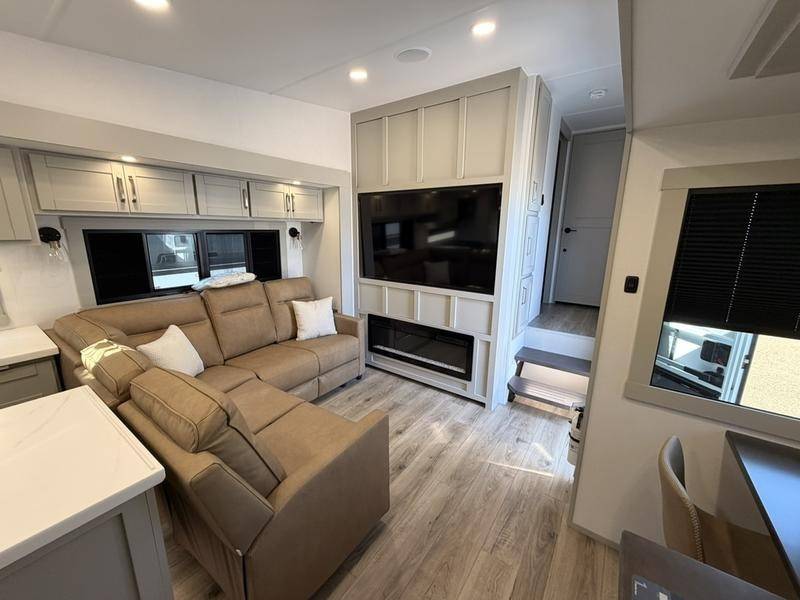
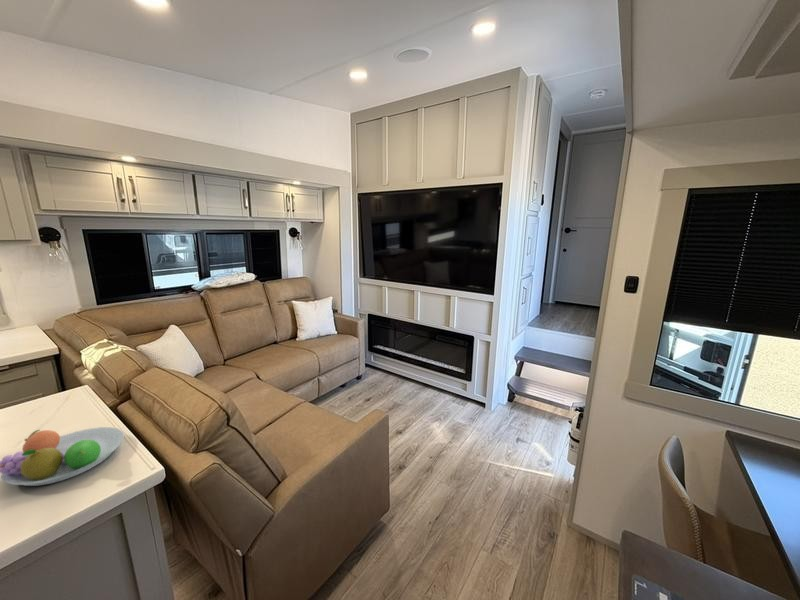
+ fruit bowl (65, 446)
